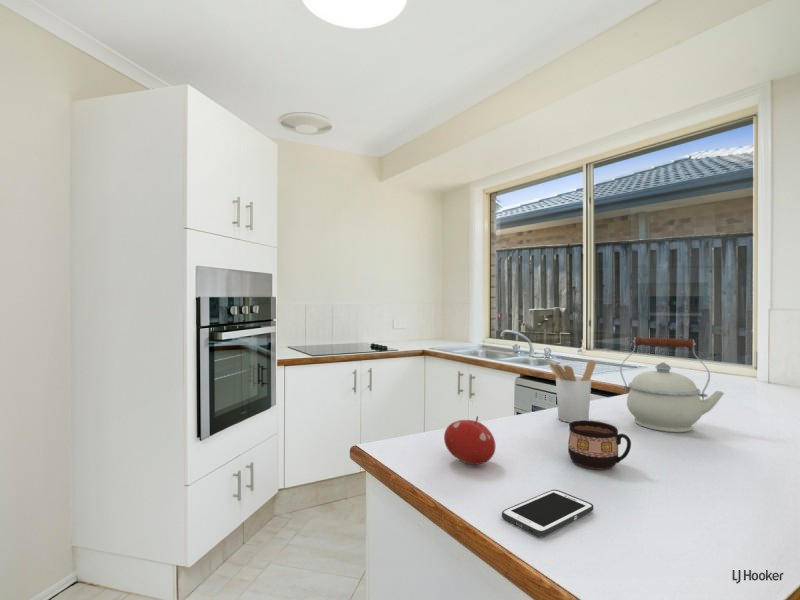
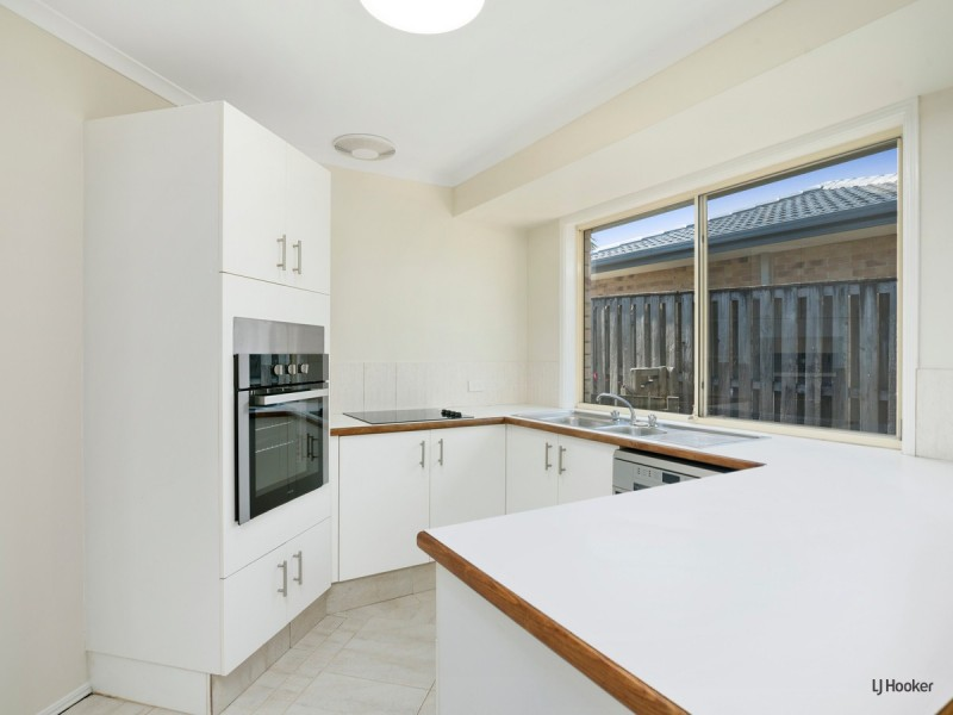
- kettle (669, 382)
- utensil holder (569, 390)
- fruit (469, 438)
- cell phone (548, 511)
- cup (594, 445)
